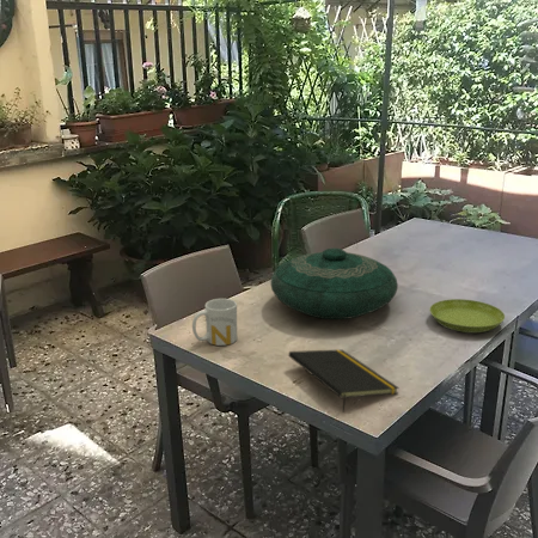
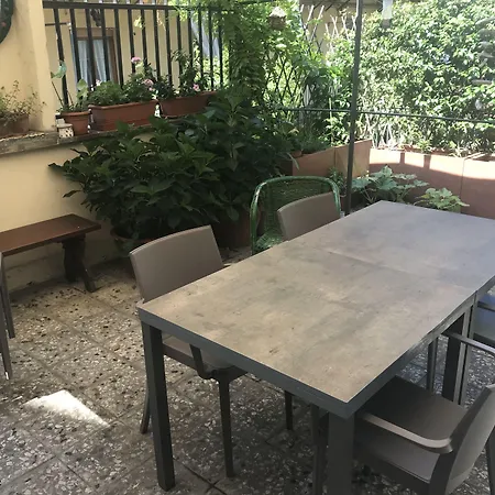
- notepad (341, 371)
- decorative bowl (334, 277)
- saucer (465, 317)
- mug (216, 323)
